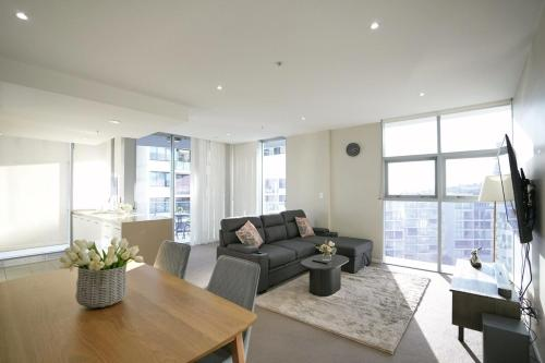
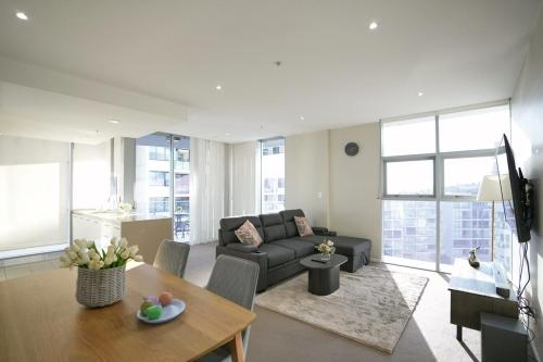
+ fruit bowl (160, 304)
